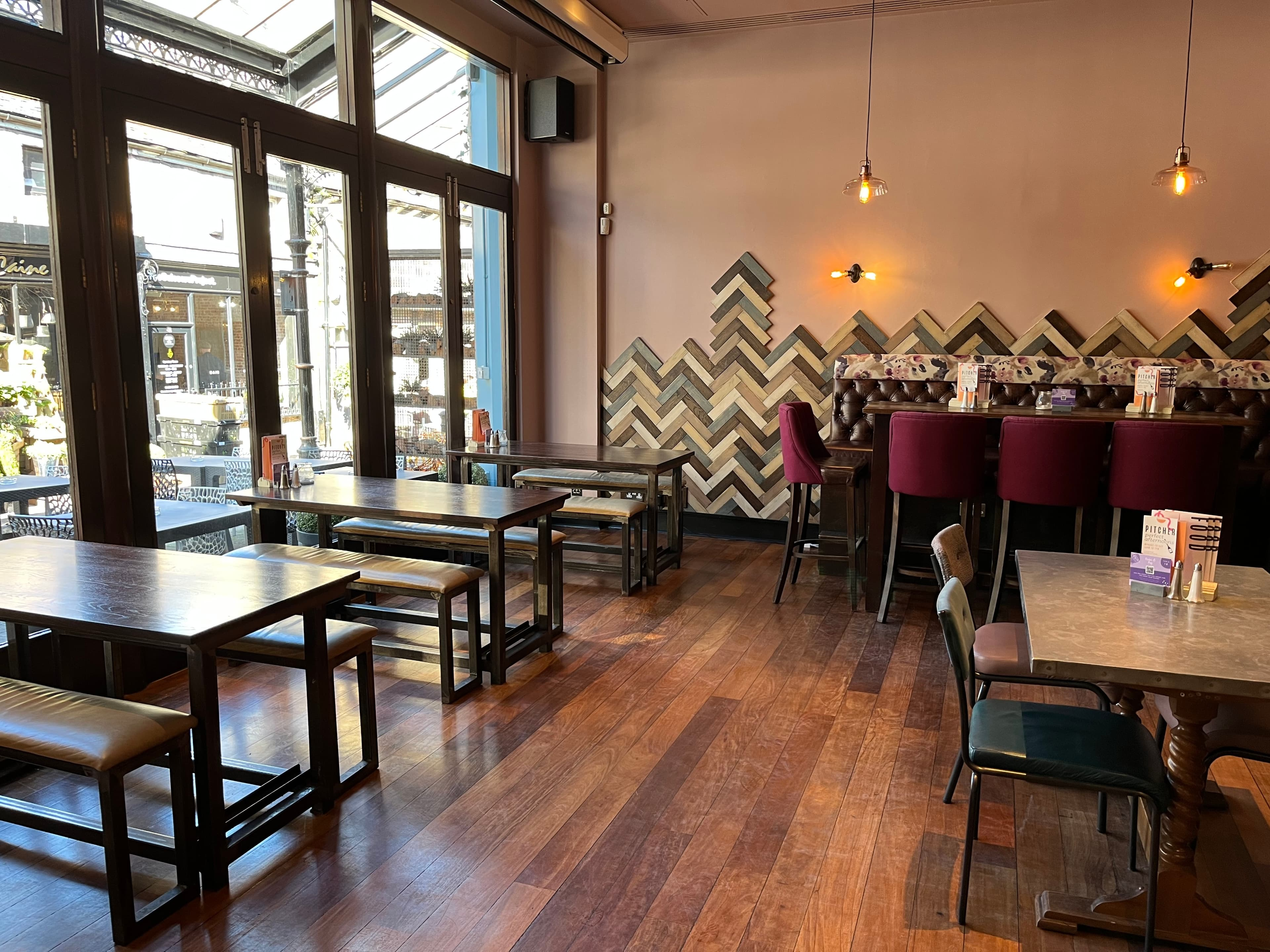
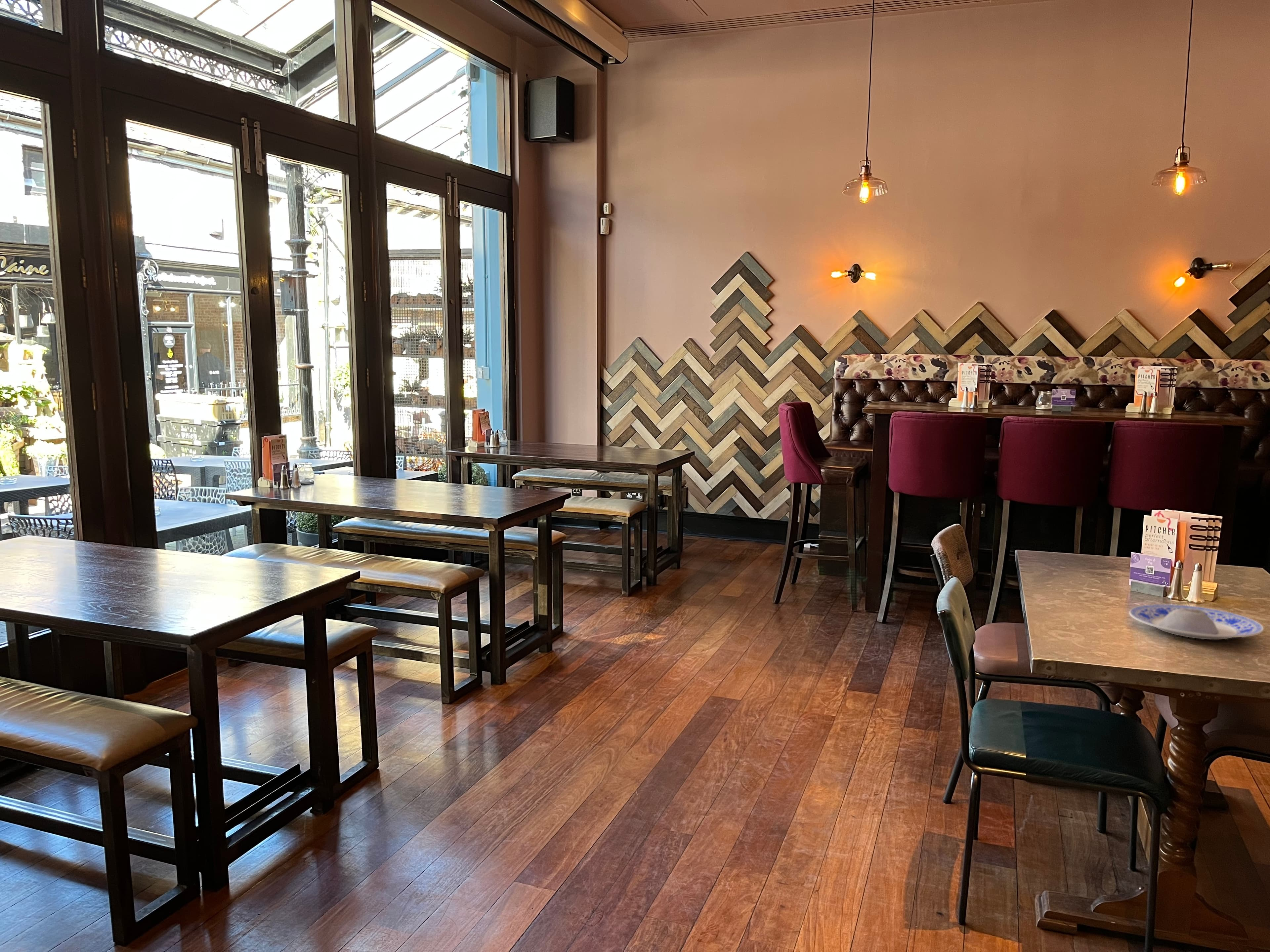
+ plate (1194, 619)
